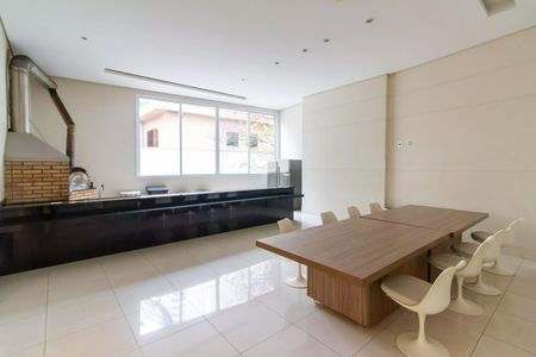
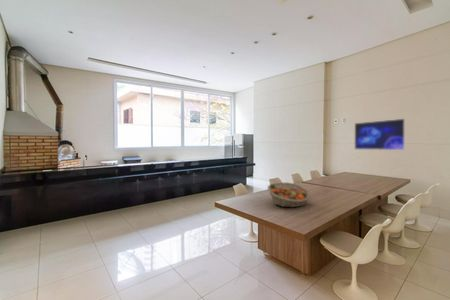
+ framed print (377, 135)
+ fruit basket (288, 194)
